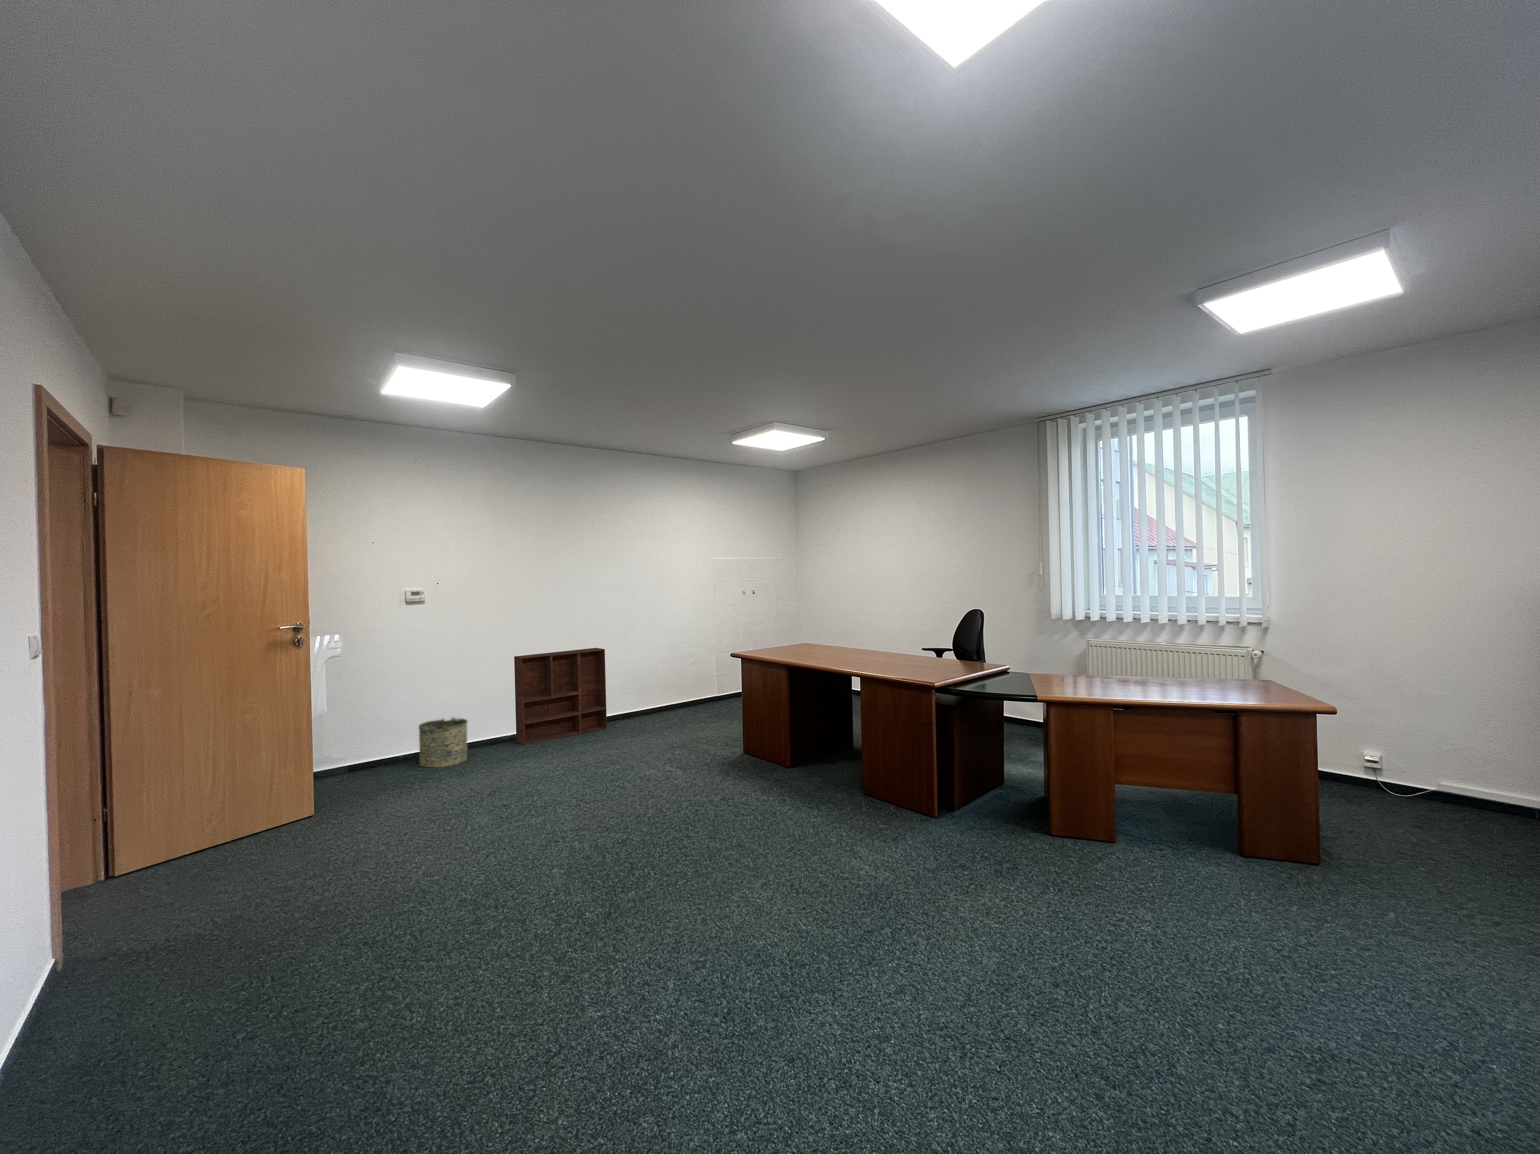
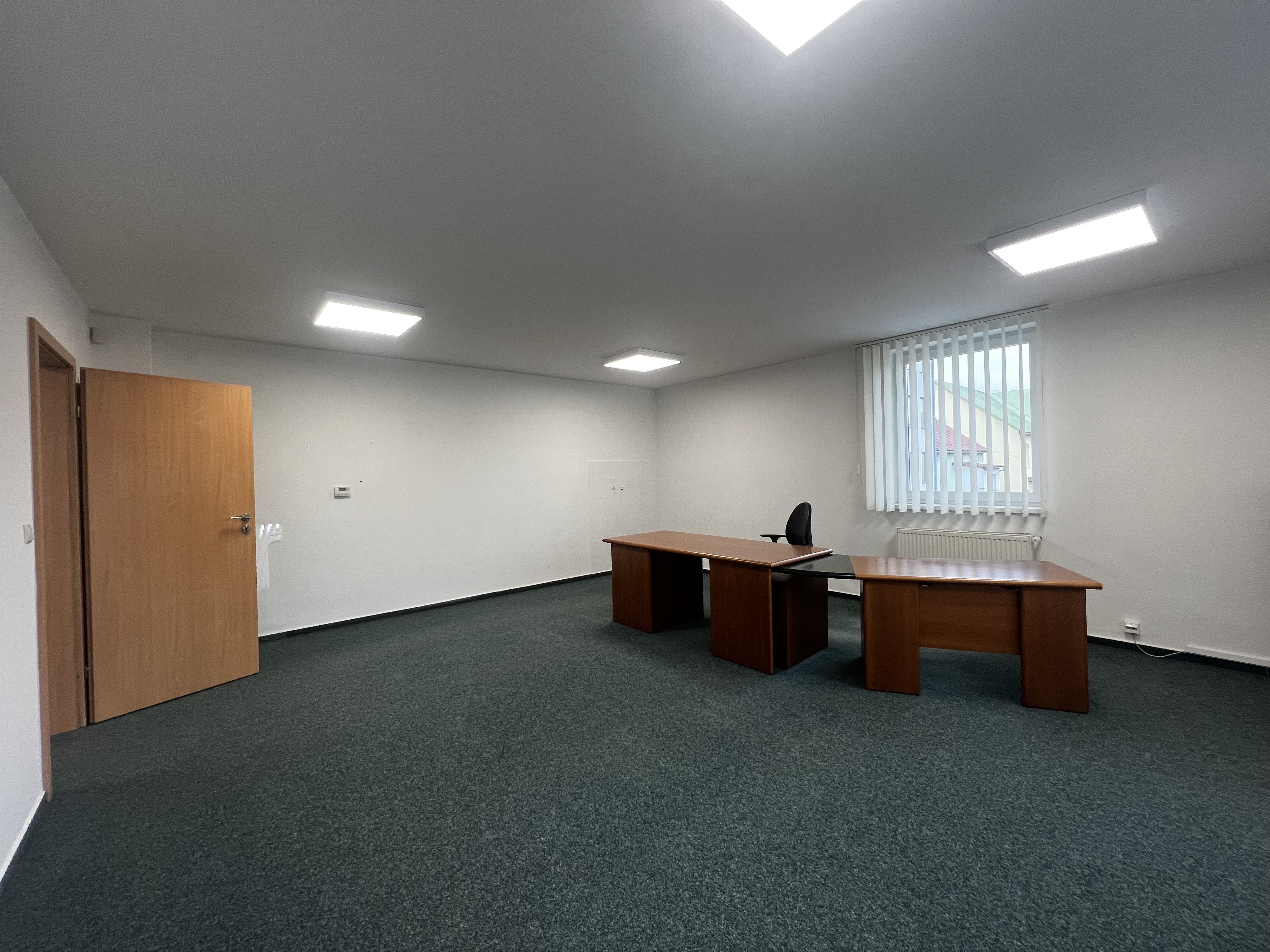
- bucket (444, 742)
- shelving unit (561, 693)
